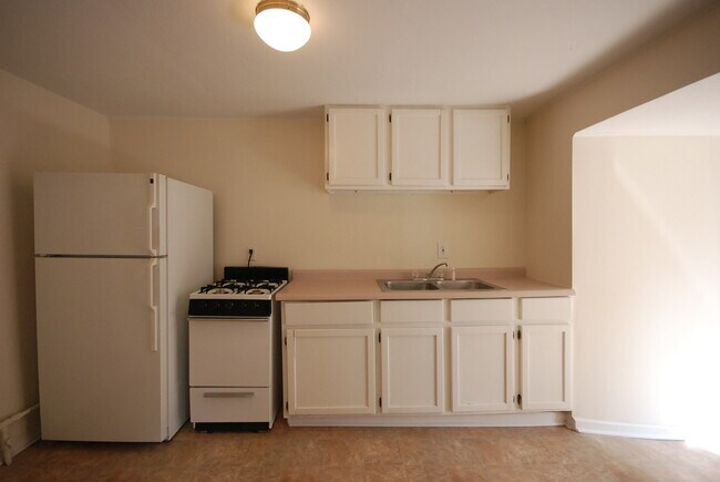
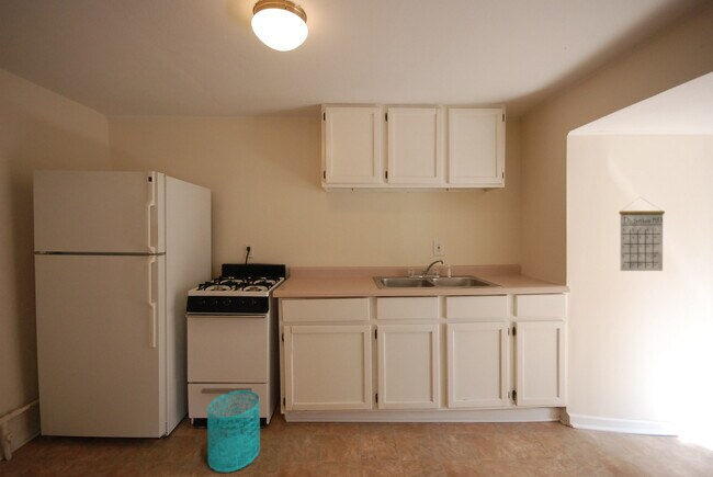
+ wastebasket (234, 428)
+ calendar (641, 234)
